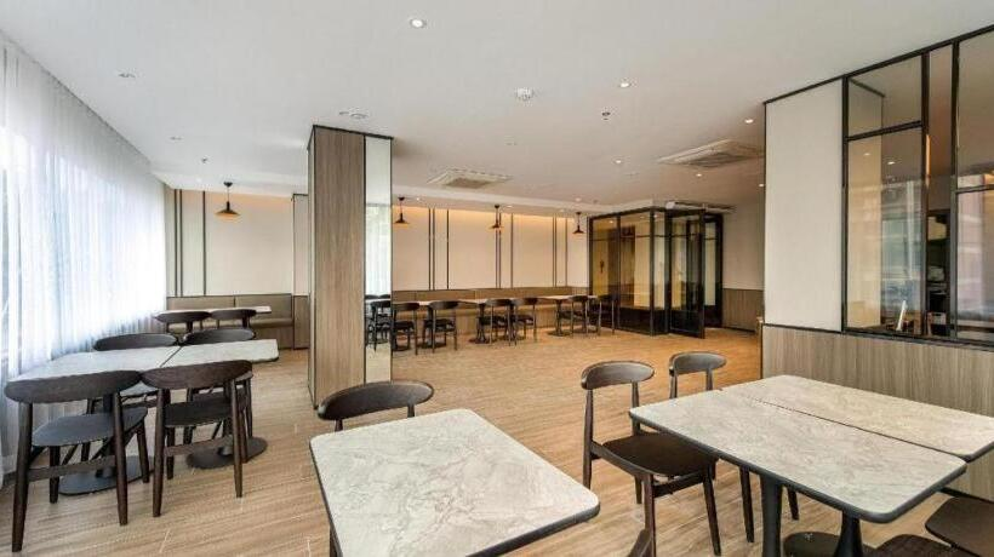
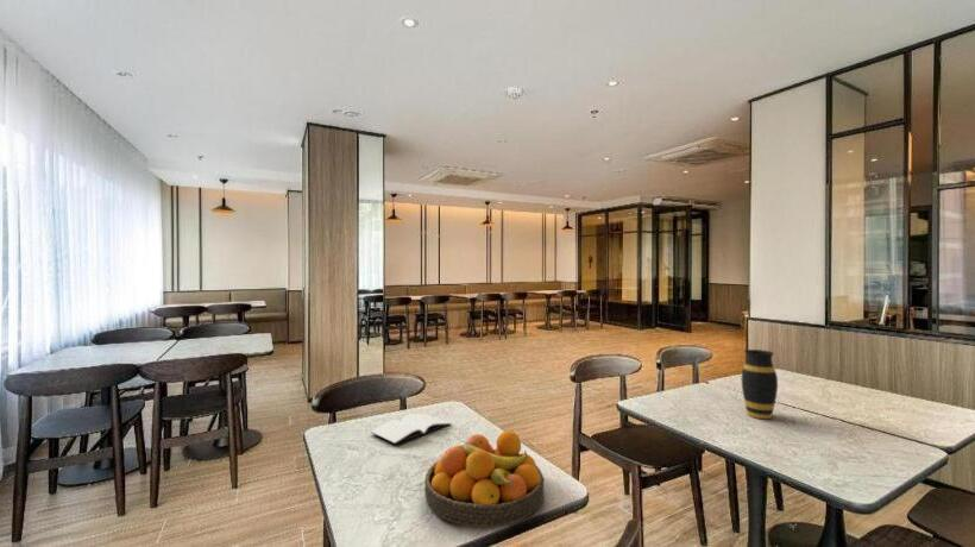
+ vase (759, 383)
+ fruit bowl (484, 465)
+ book (411, 425)
